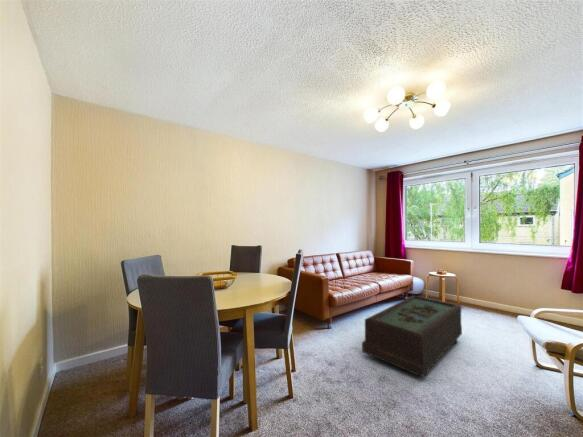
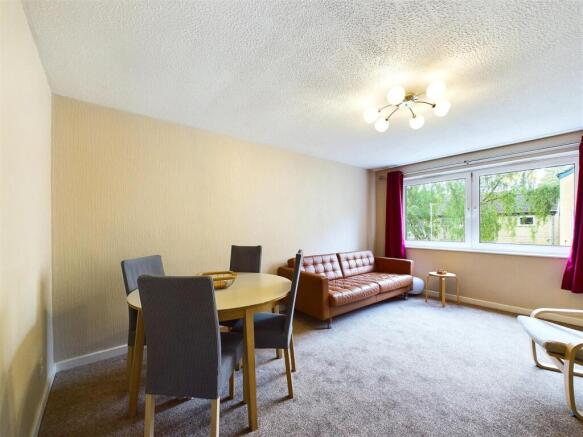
- coffee table (415, 329)
